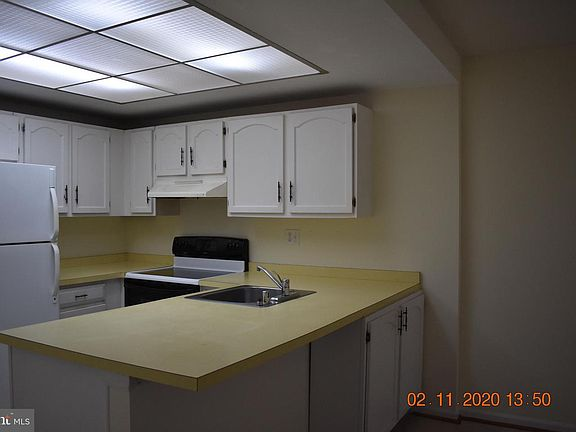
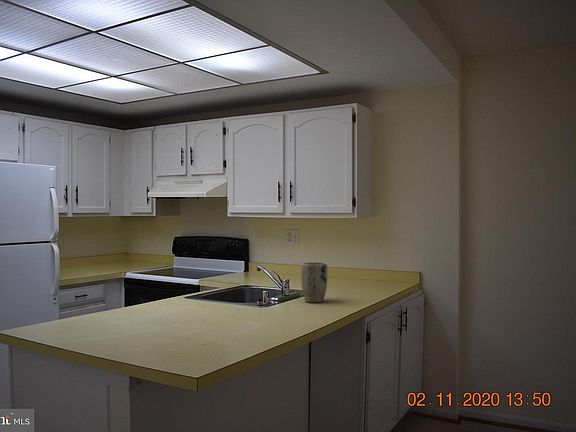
+ plant pot (314, 282)
